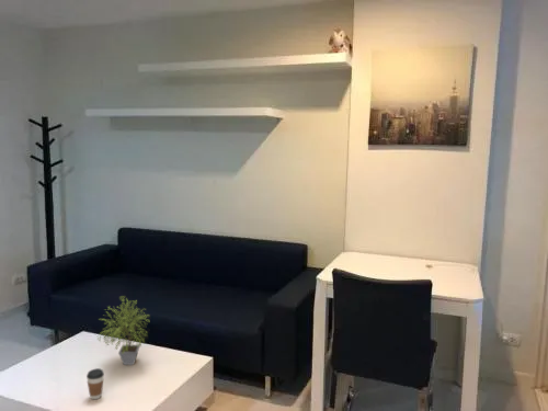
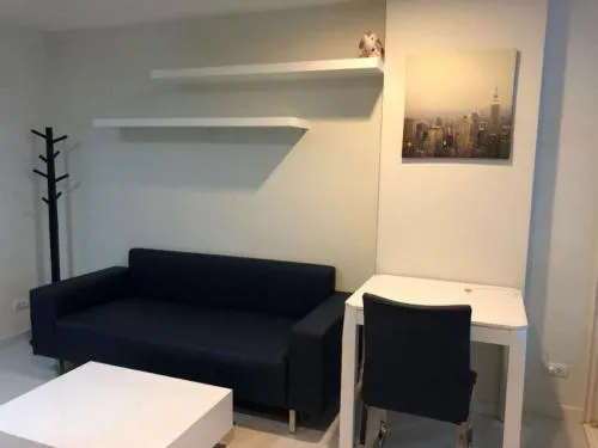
- potted plant (125, 331)
- coffee cup (95, 384)
